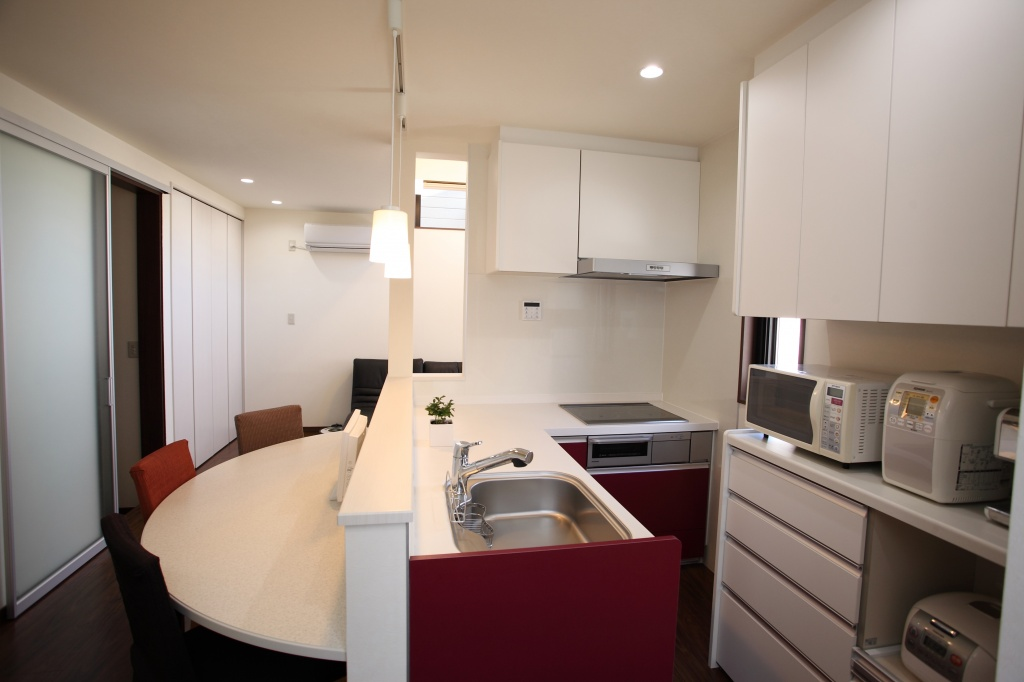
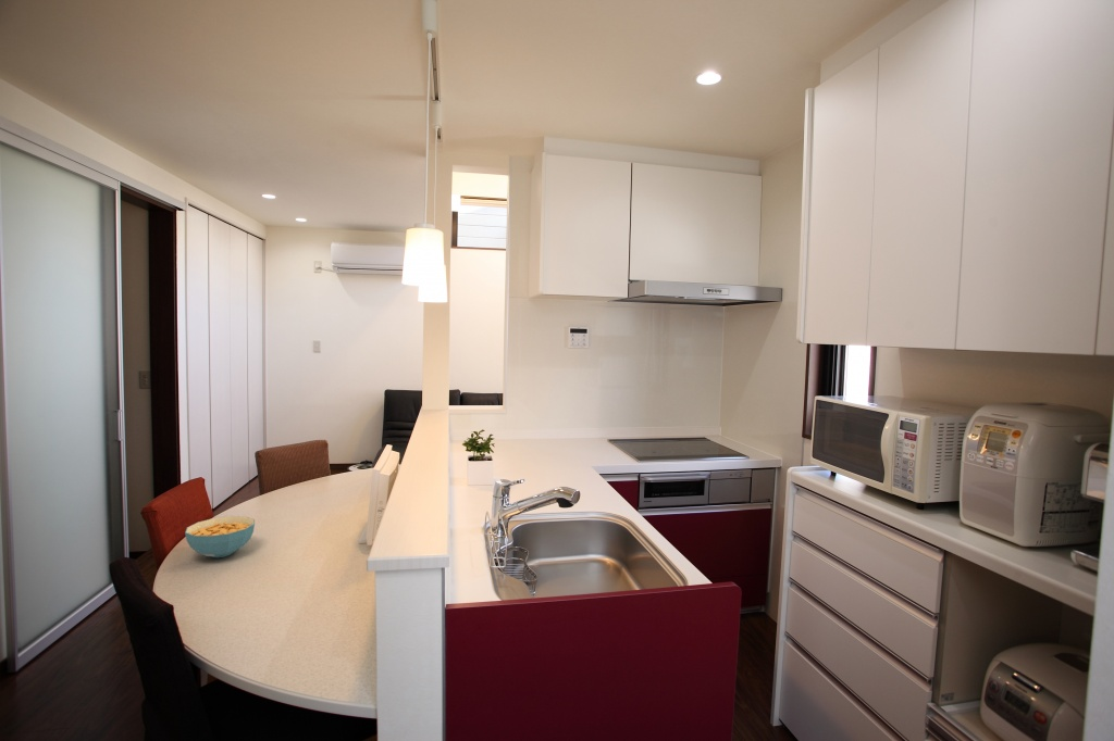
+ cereal bowl (221, 539)
